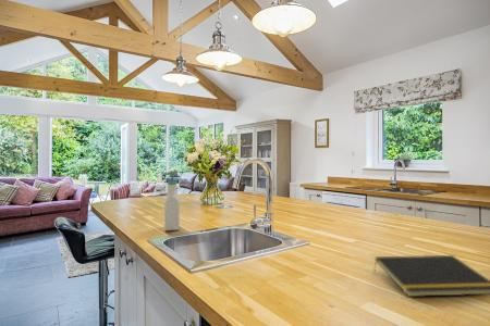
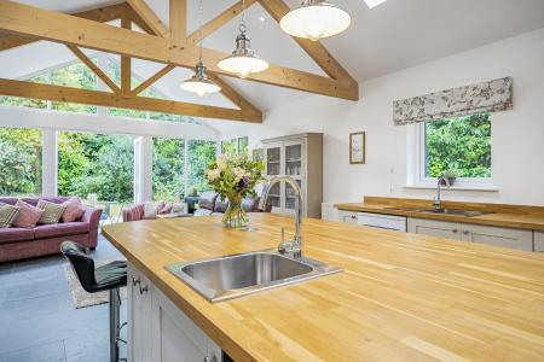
- notepad (432, 273)
- soap bottle (170, 199)
